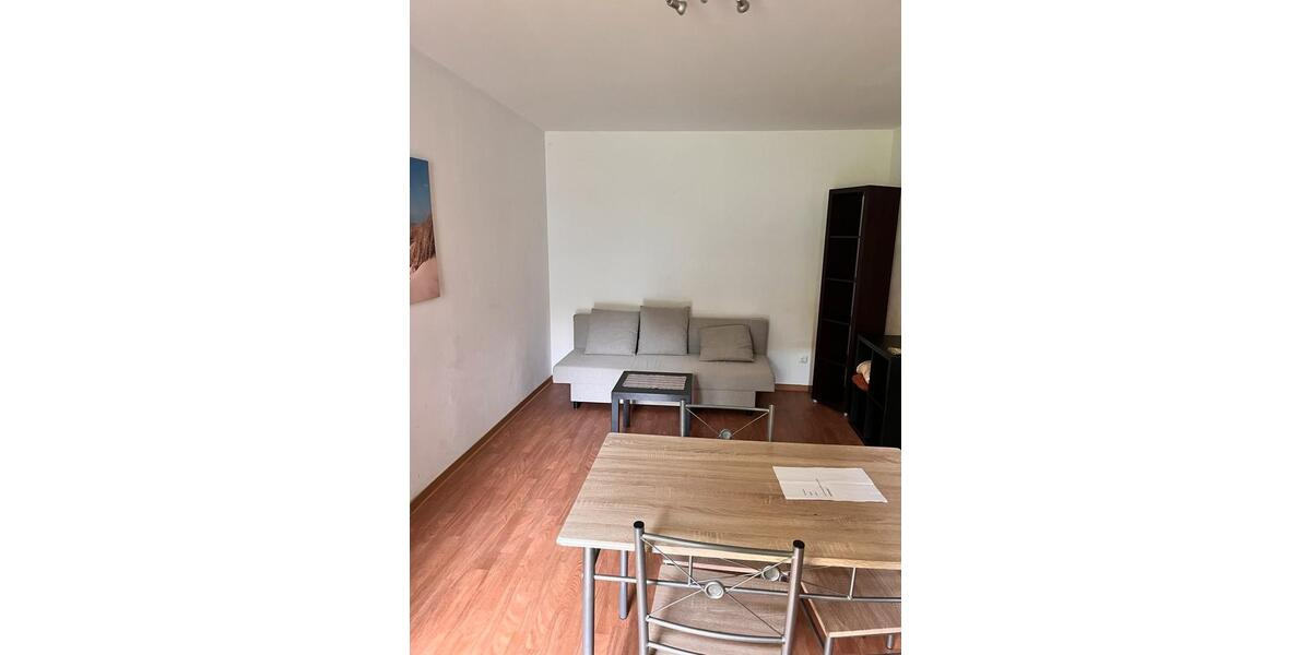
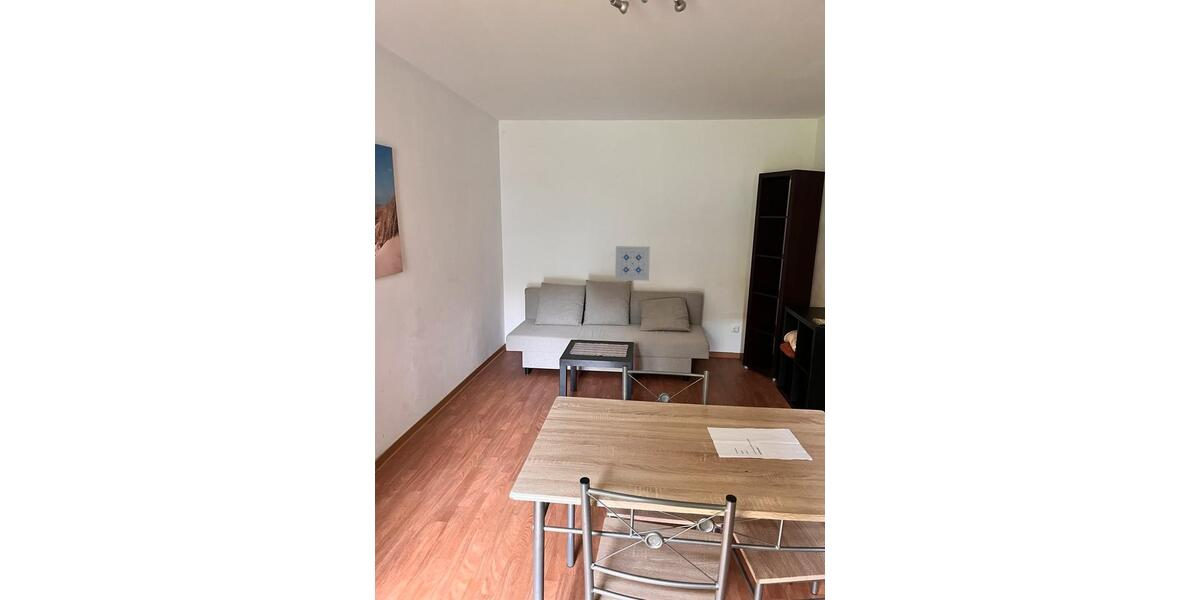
+ wall art (632, 263)
